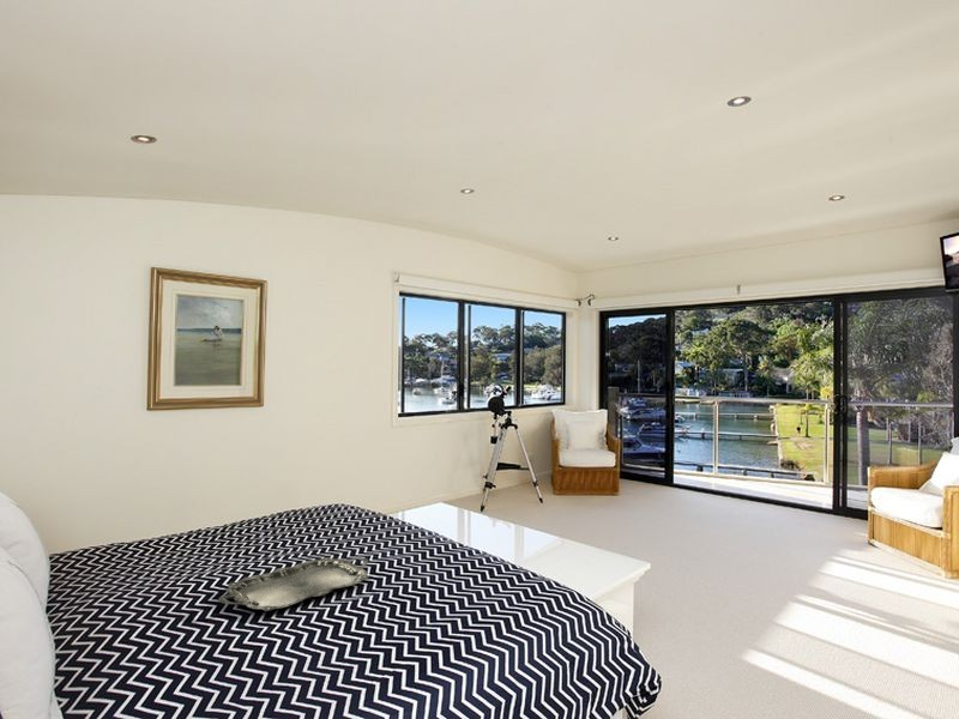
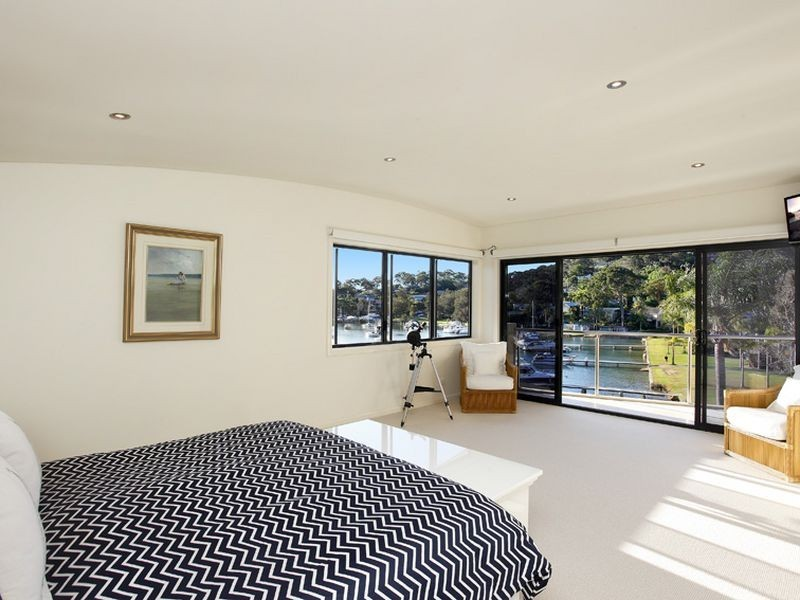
- serving tray (300, 580)
